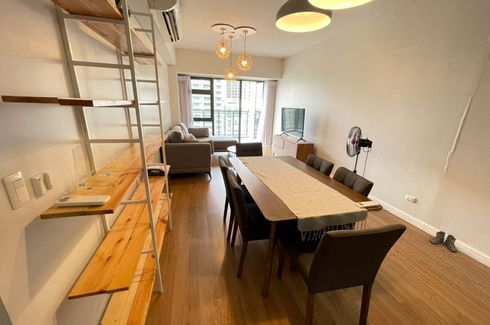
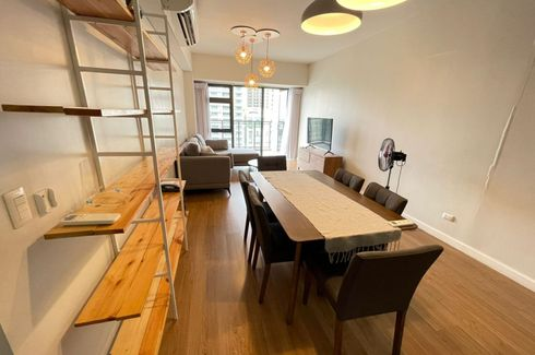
- boots (443, 239)
